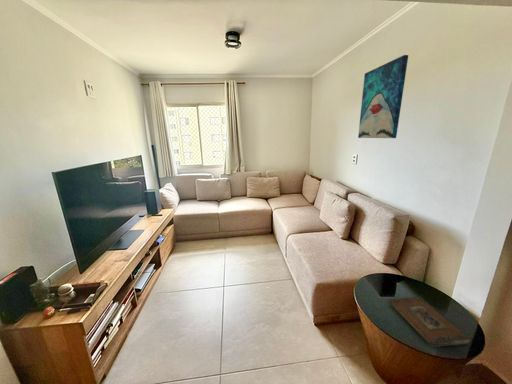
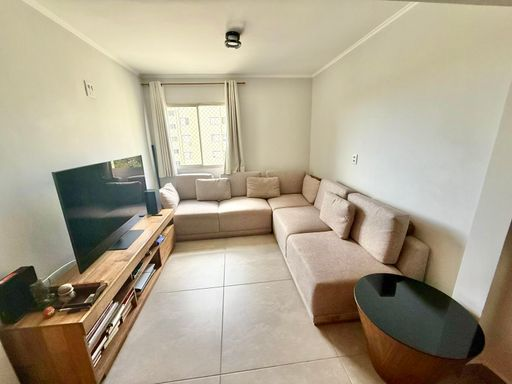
- wall art (379, 103)
- book (425, 318)
